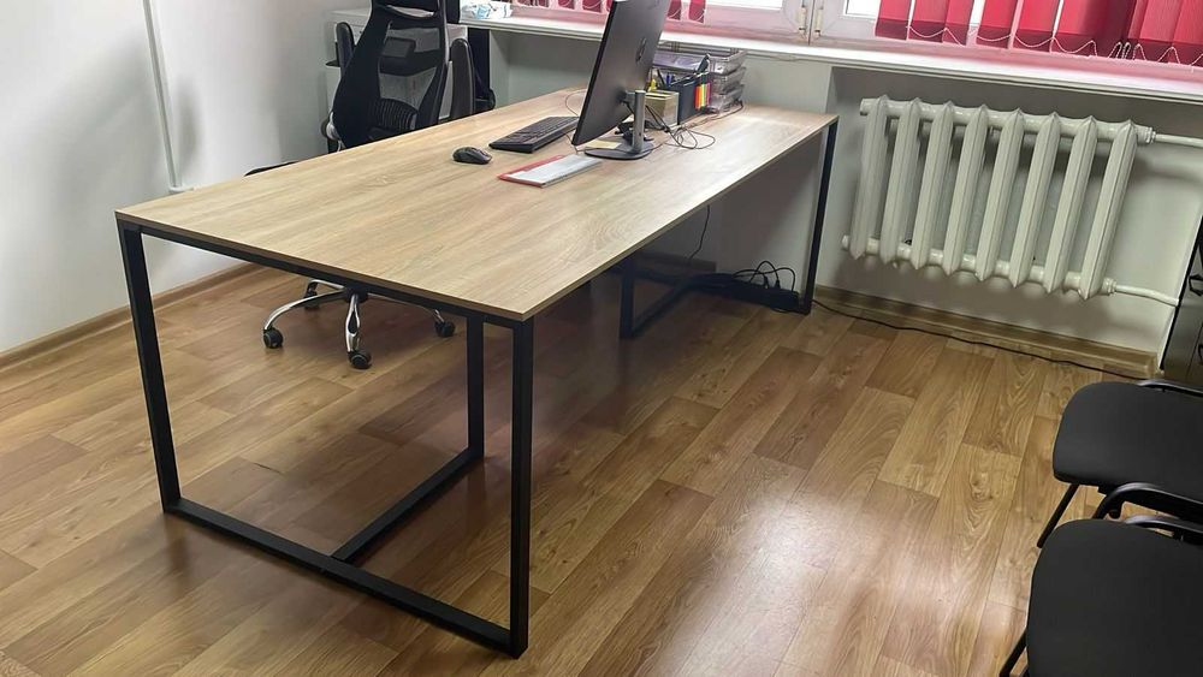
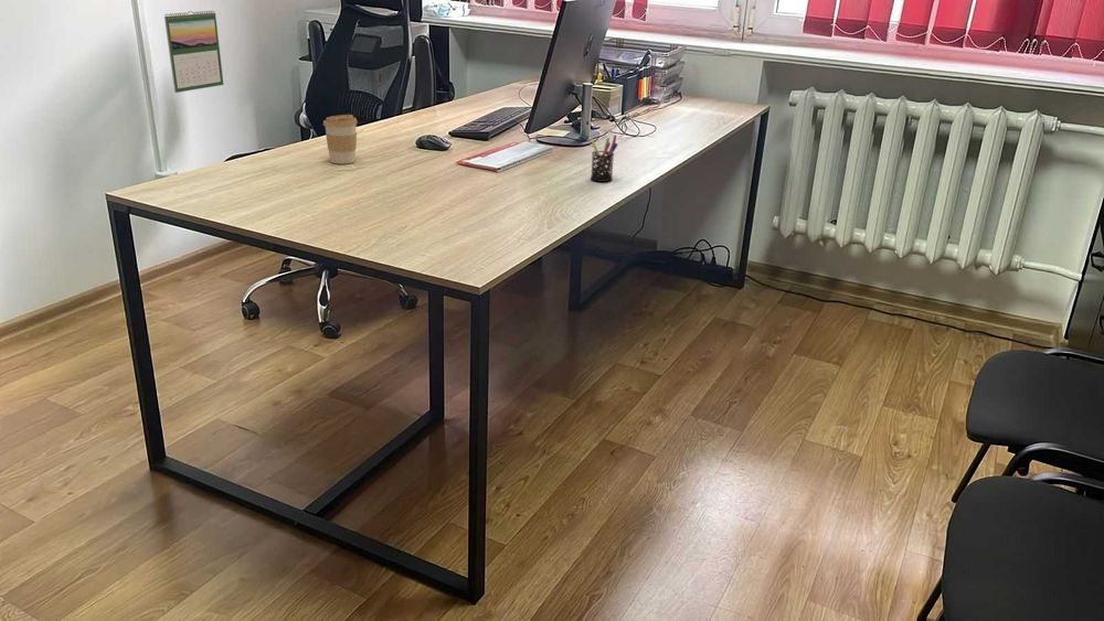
+ coffee cup (341, 138)
+ pen holder (604, 156)
+ calendar (194, 50)
